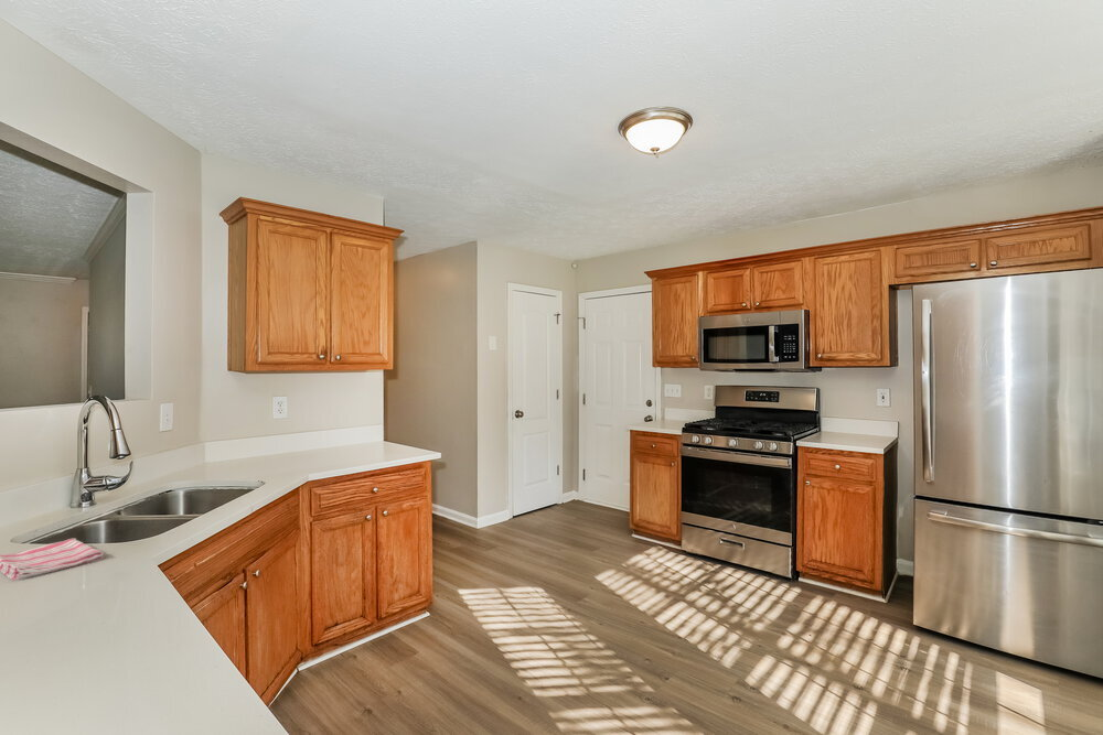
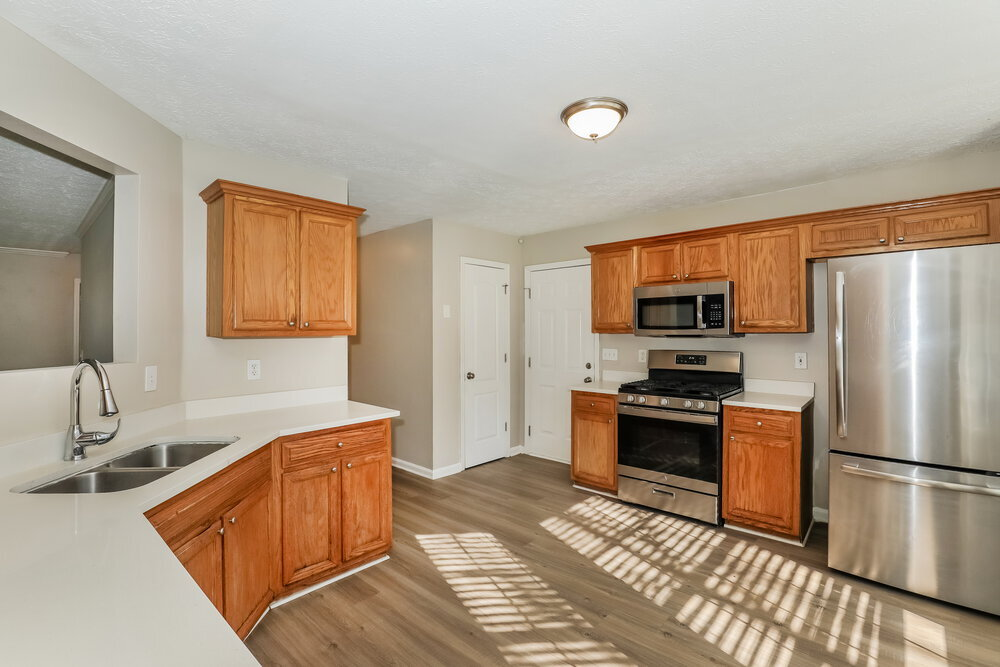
- dish towel (47, 555)
